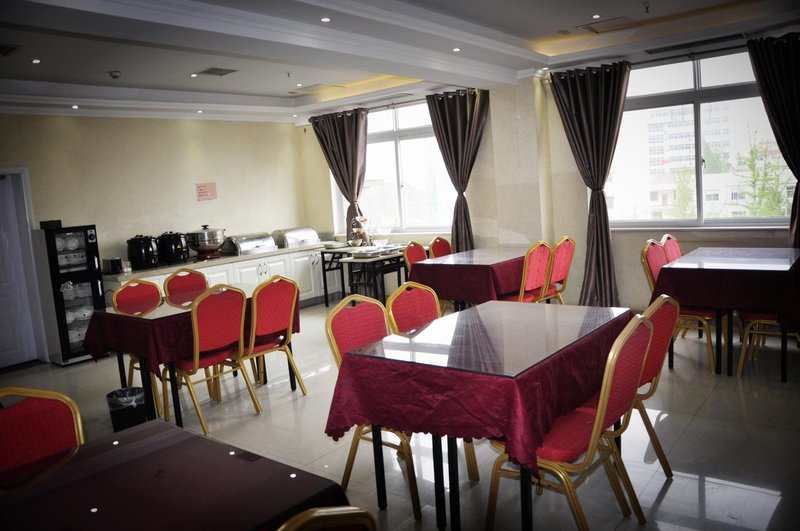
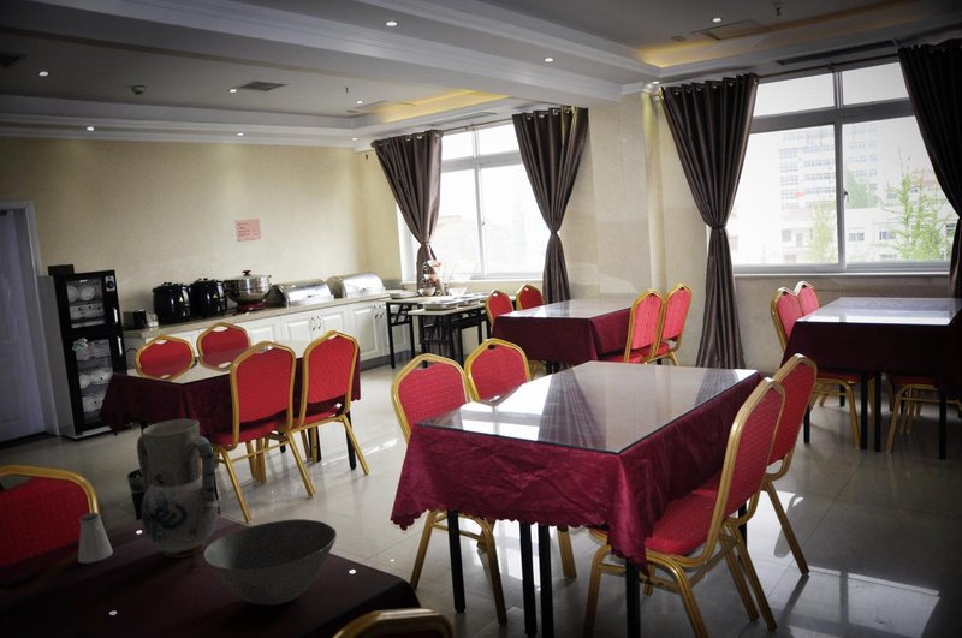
+ vase (178, 488)
+ bowl (273, 568)
+ saltshaker (93, 535)
